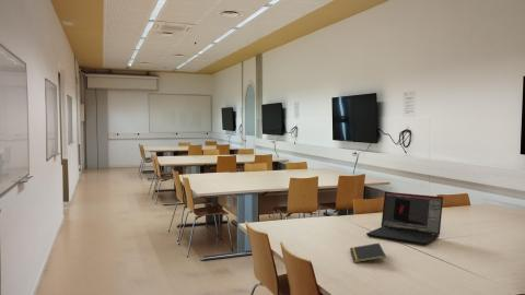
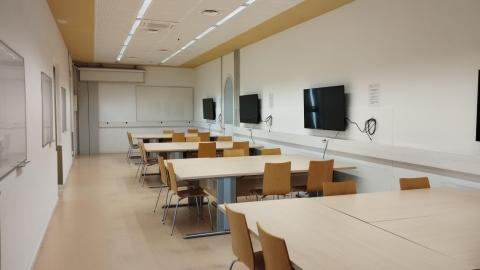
- laptop (404, 216)
- notepad (366, 252)
